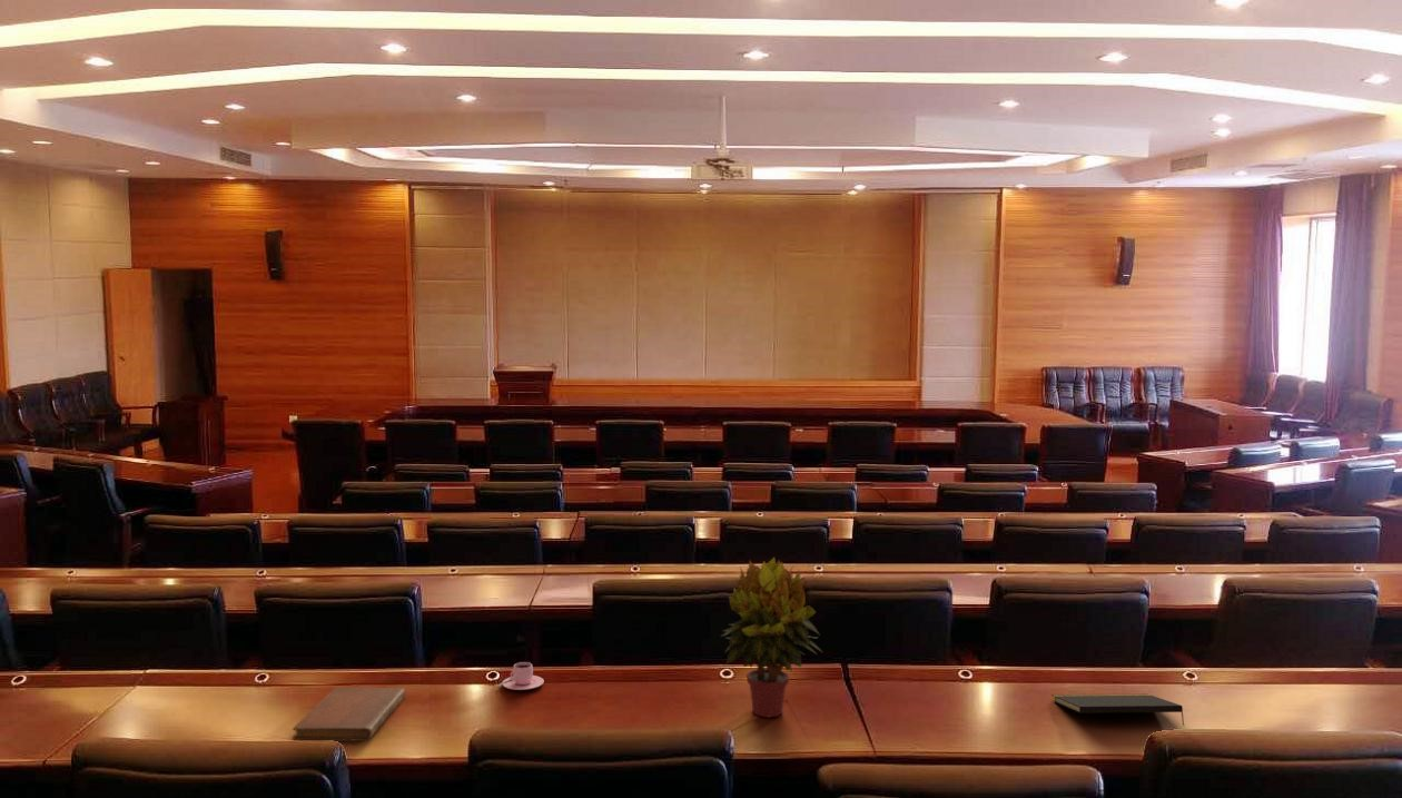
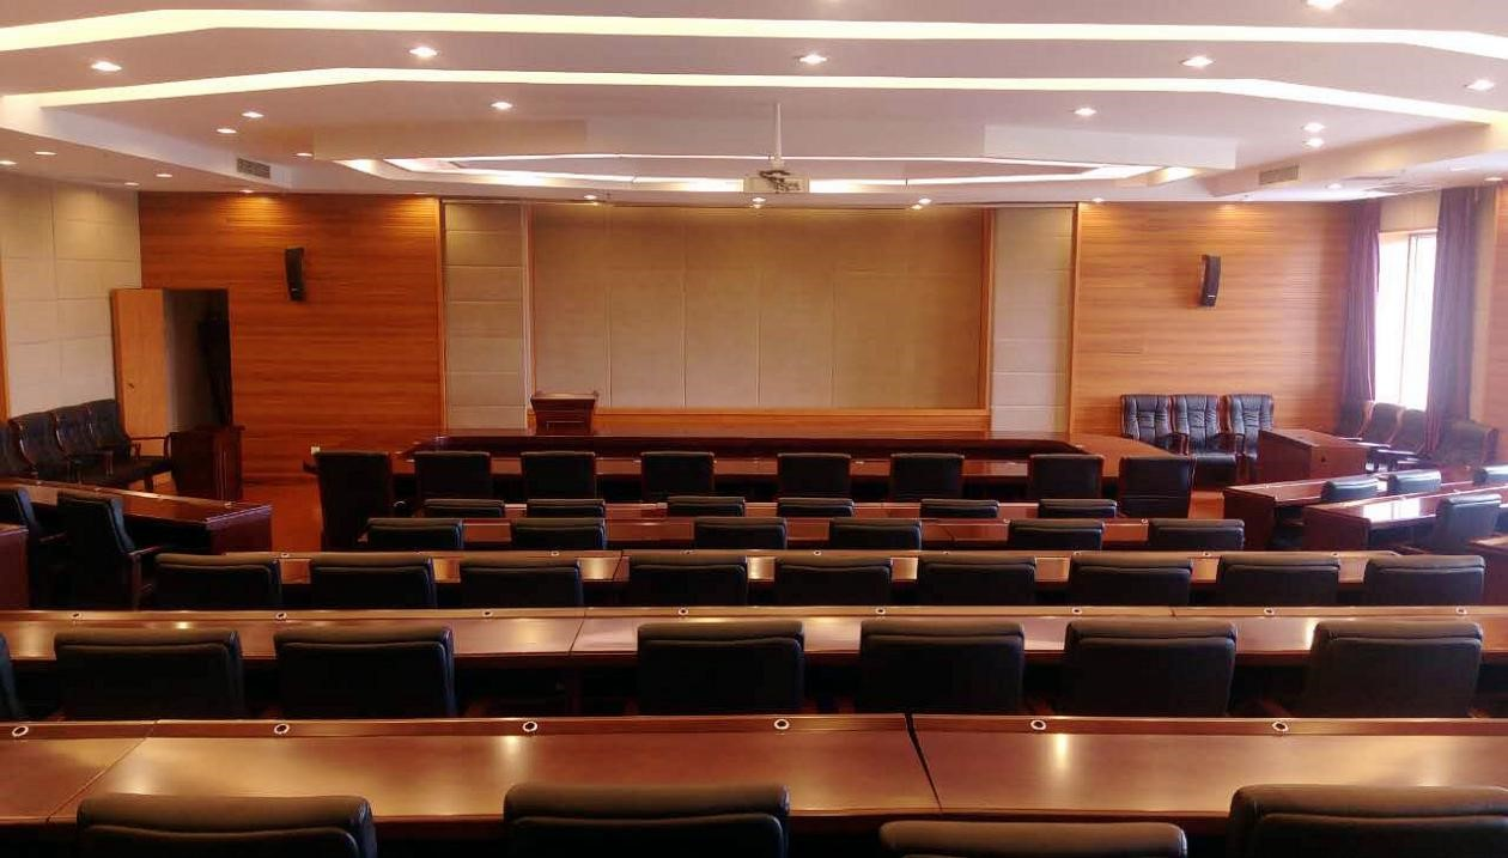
- teacup (522, 662)
- potted plant (771, 636)
- notepad (1114, 702)
- notebook (352, 712)
